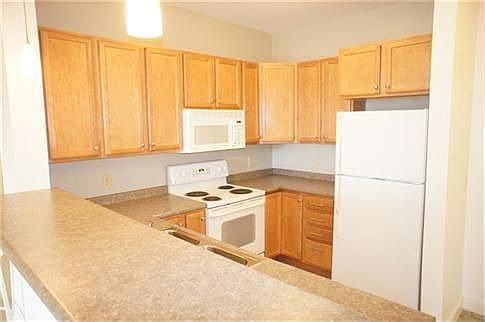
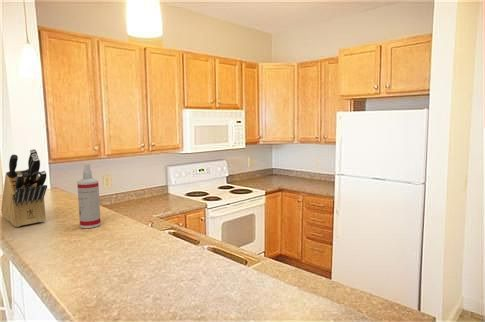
+ spray bottle (88, 194)
+ knife block (22, 185)
